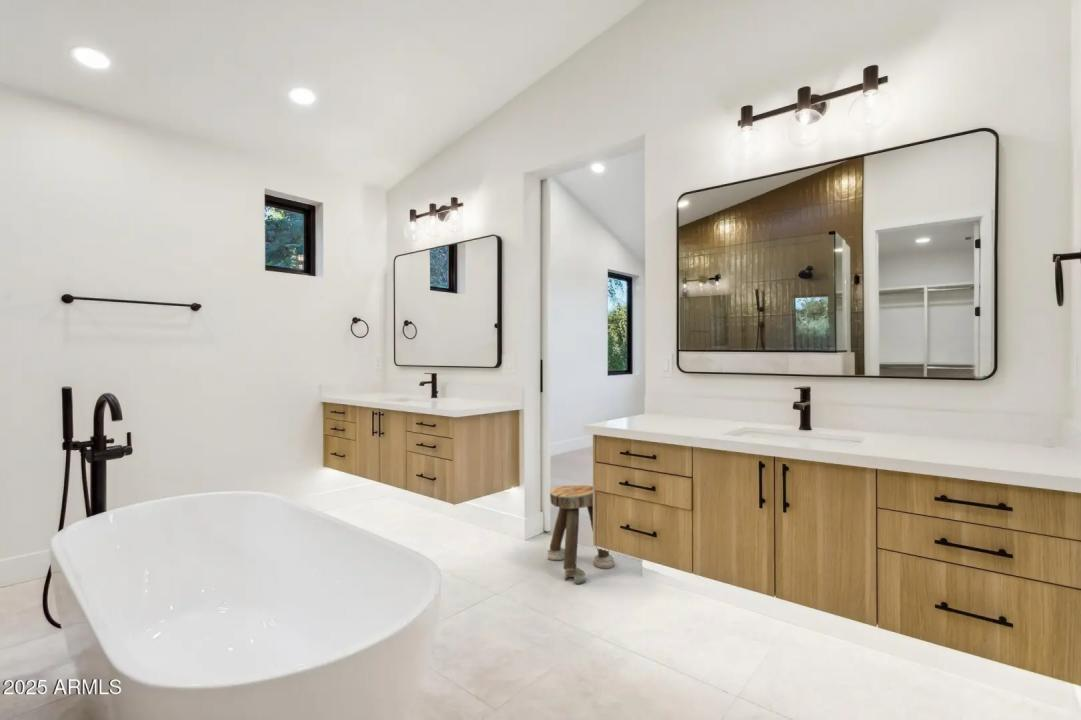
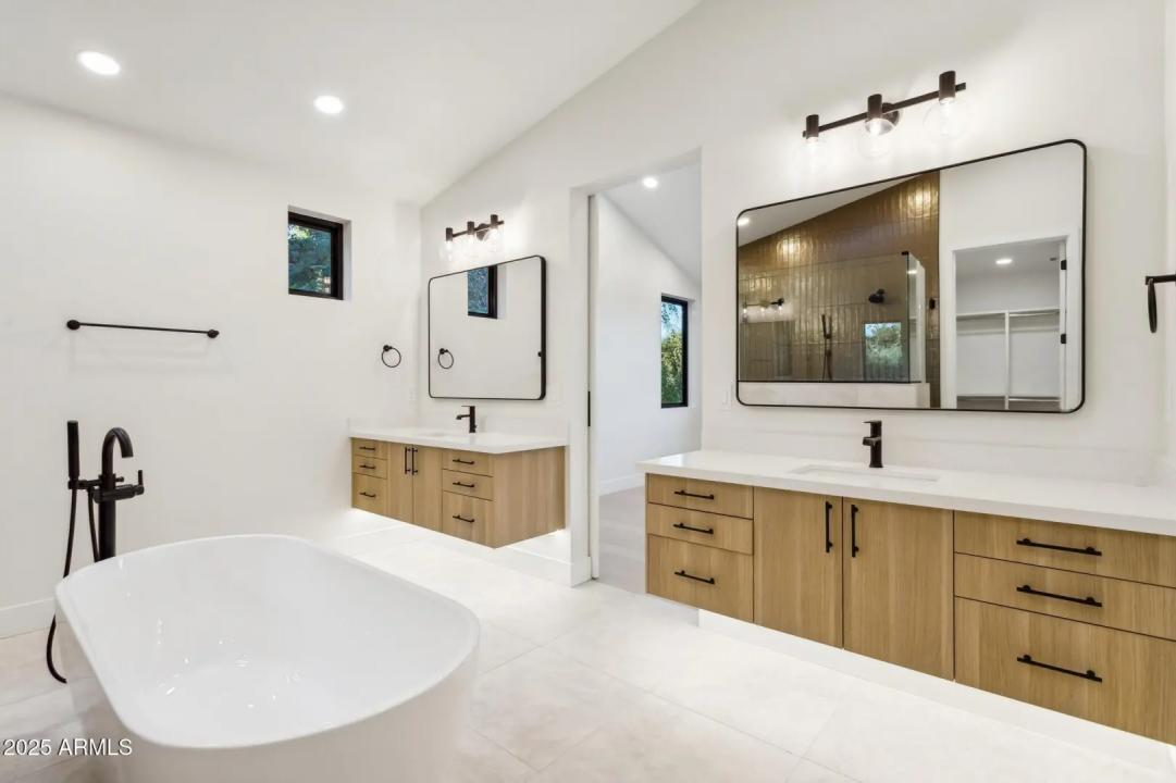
- stool (573, 526)
